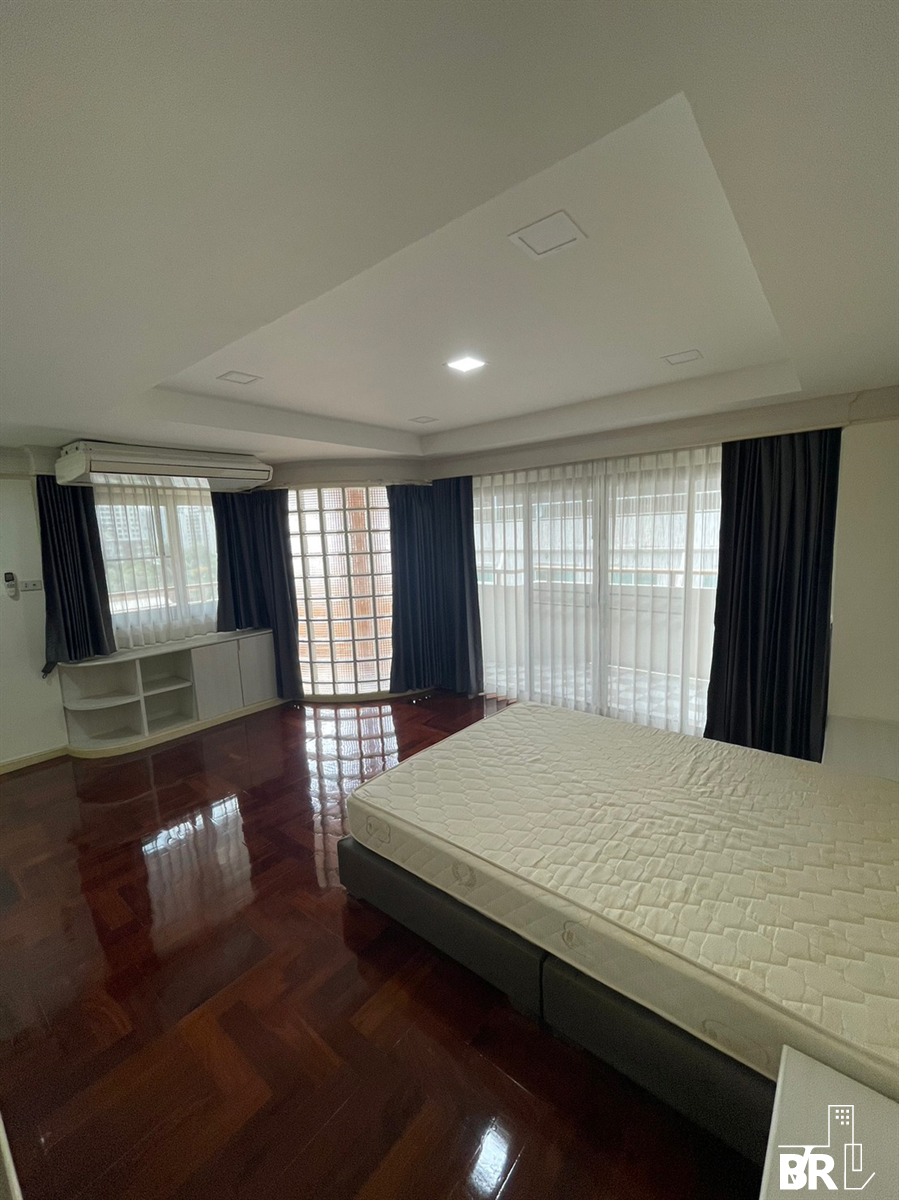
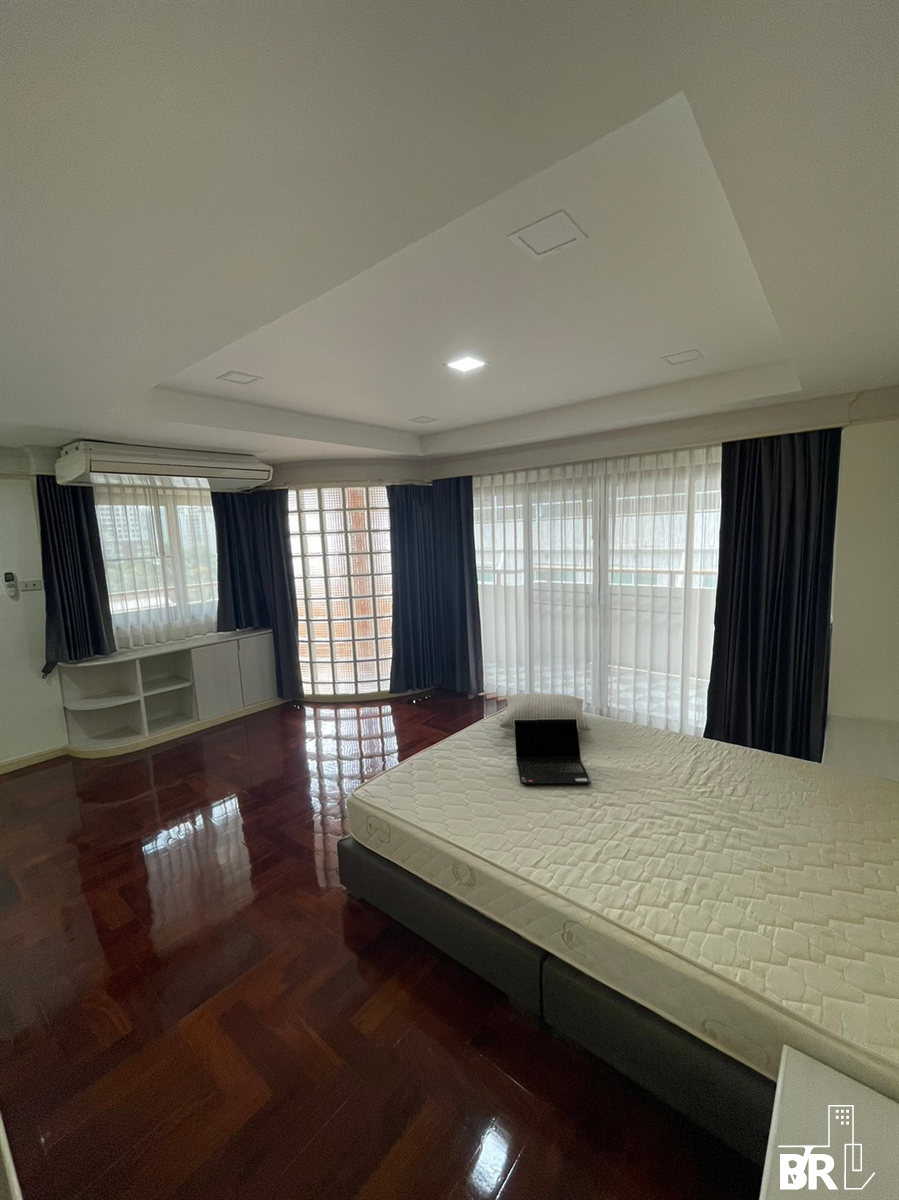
+ laptop computer (550, 750)
+ pillow (544, 712)
